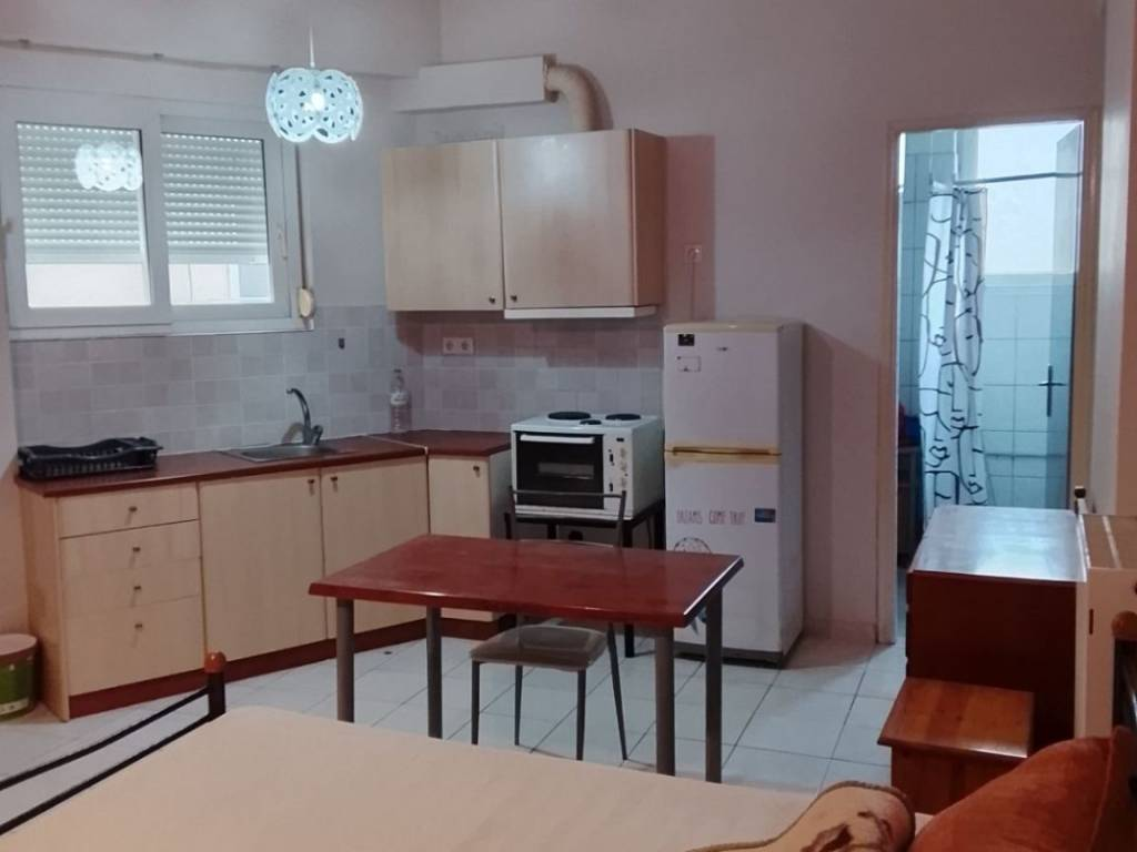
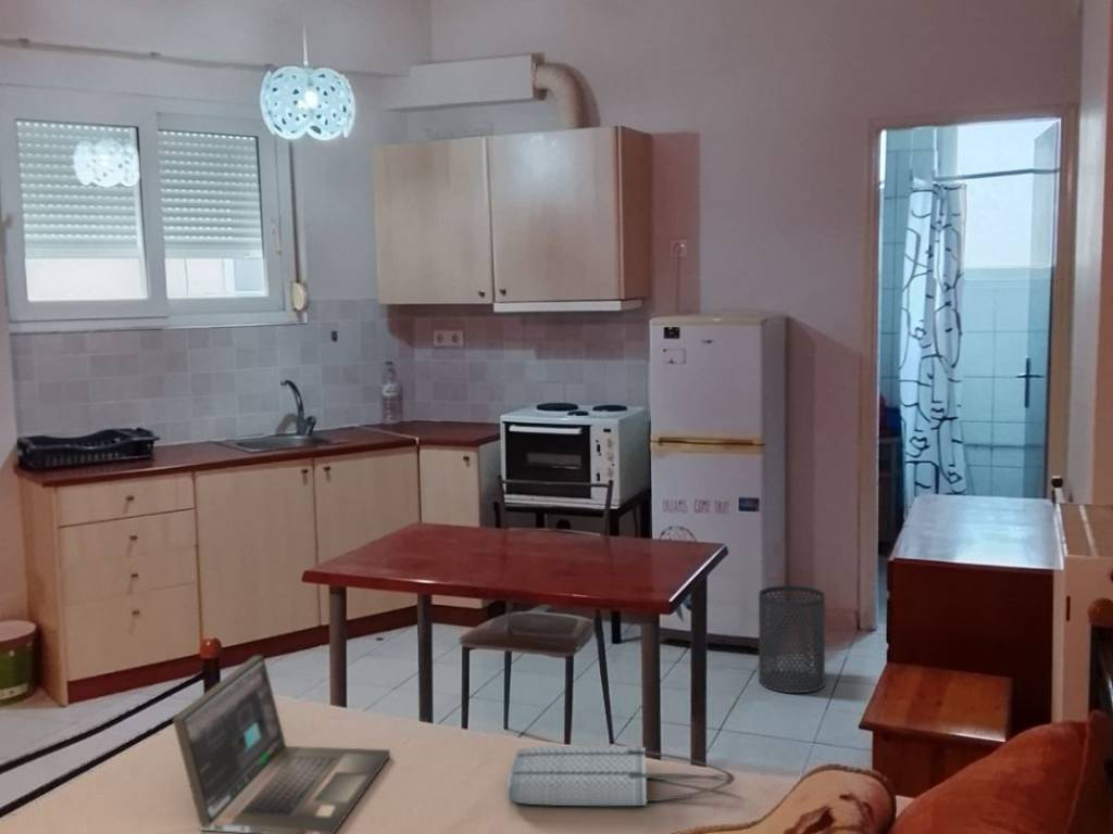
+ laptop (284, 738)
+ trash can (791, 637)
+ tote bag (621, 774)
